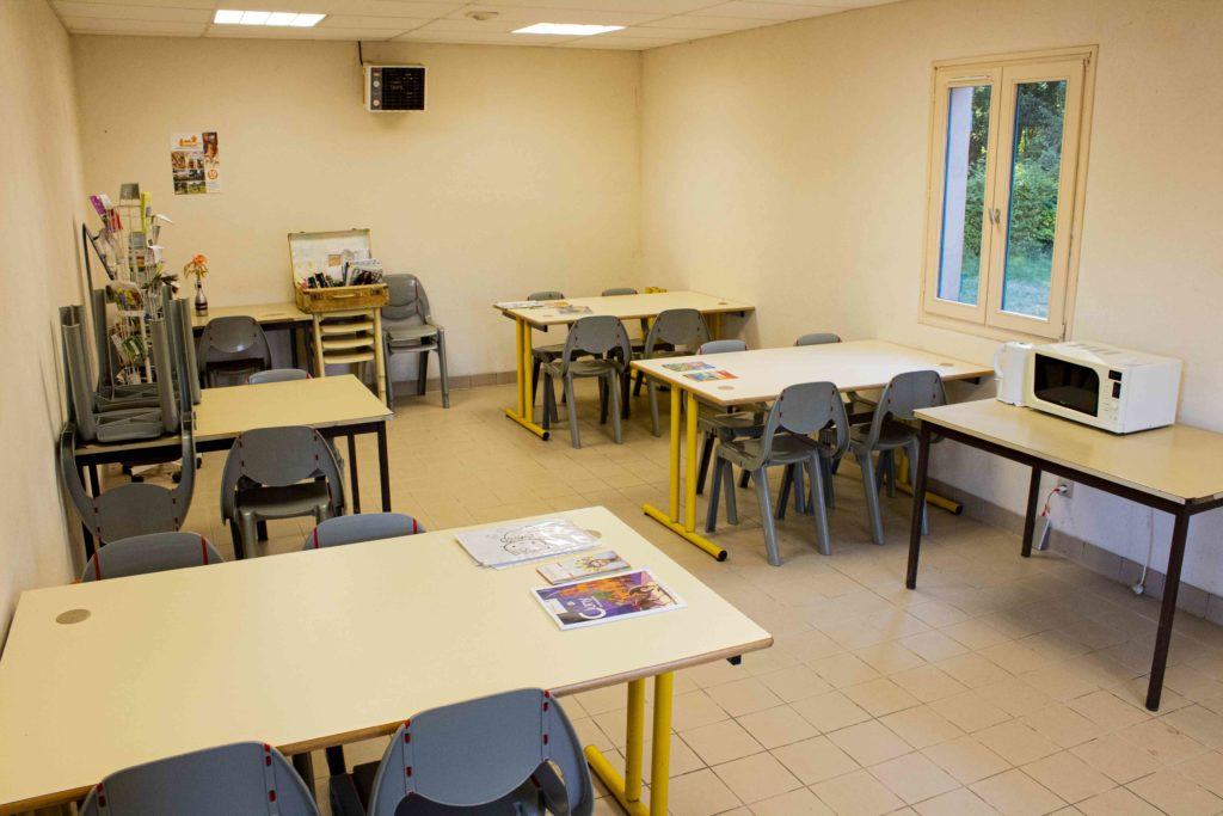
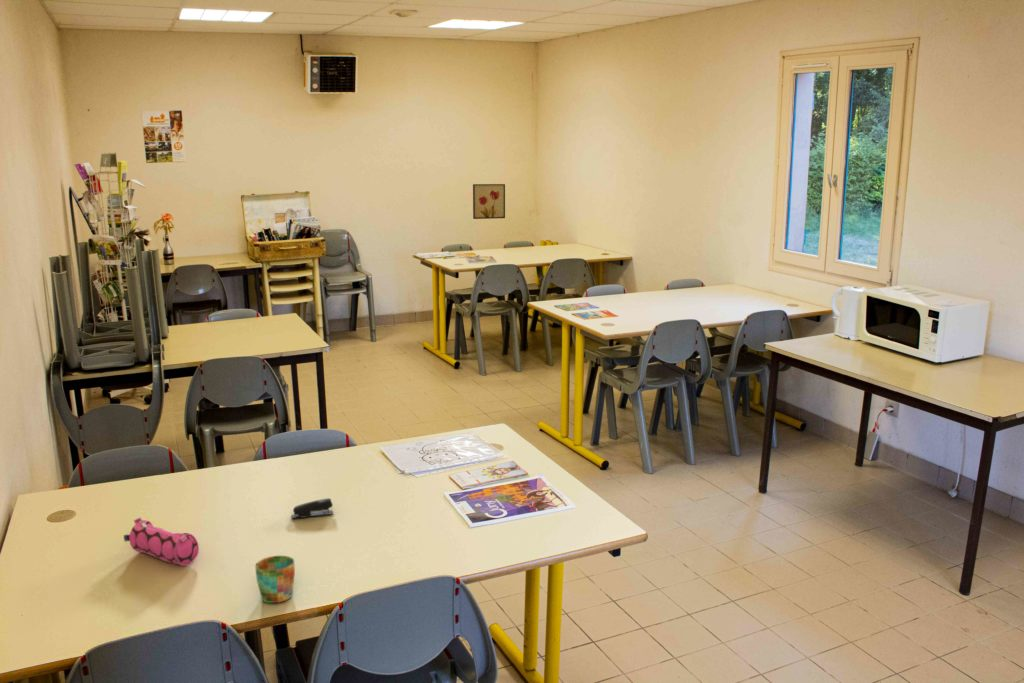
+ mug (275, 577)
+ pencil case (163, 541)
+ wall art (488, 201)
+ stapler (312, 507)
